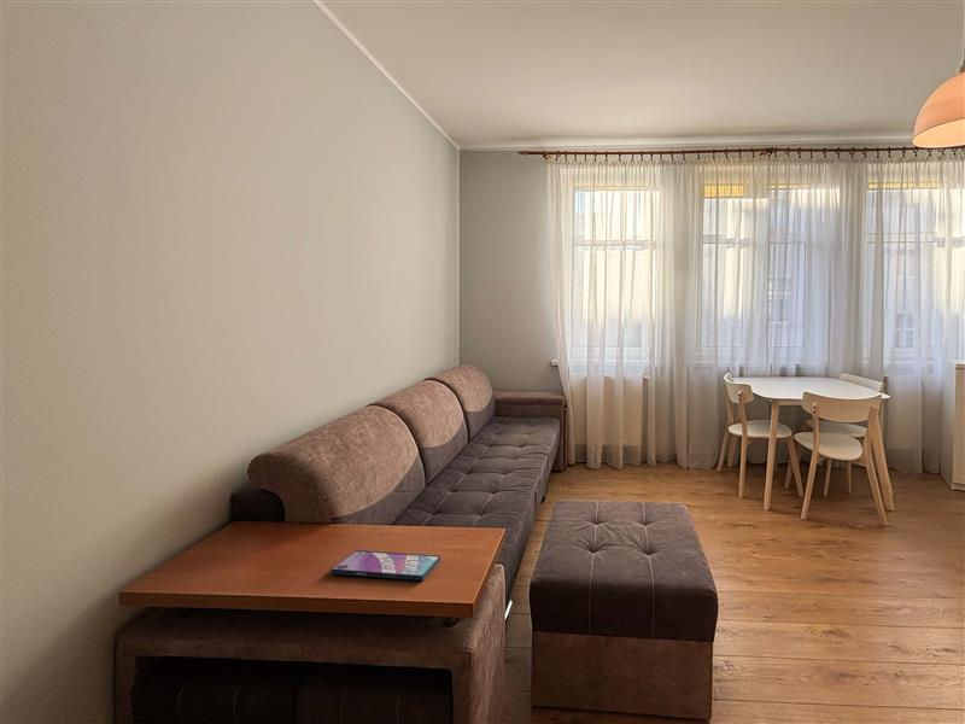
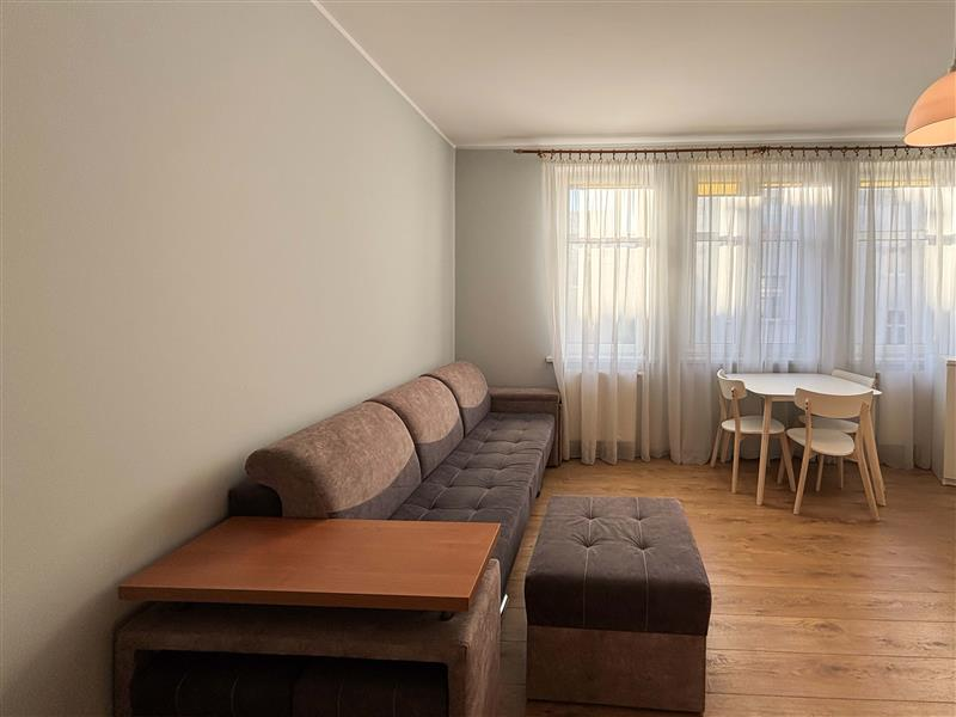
- video game case (387, 564)
